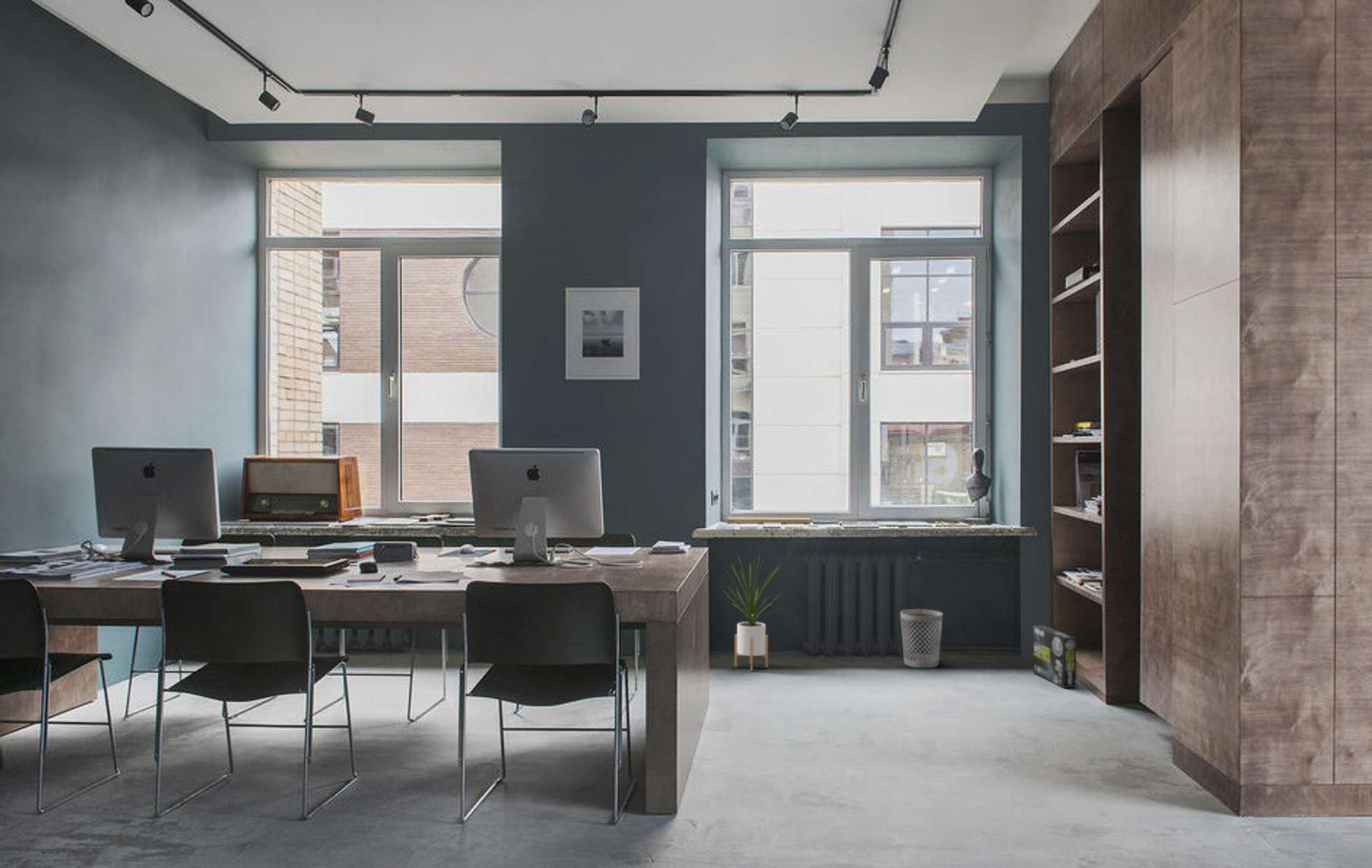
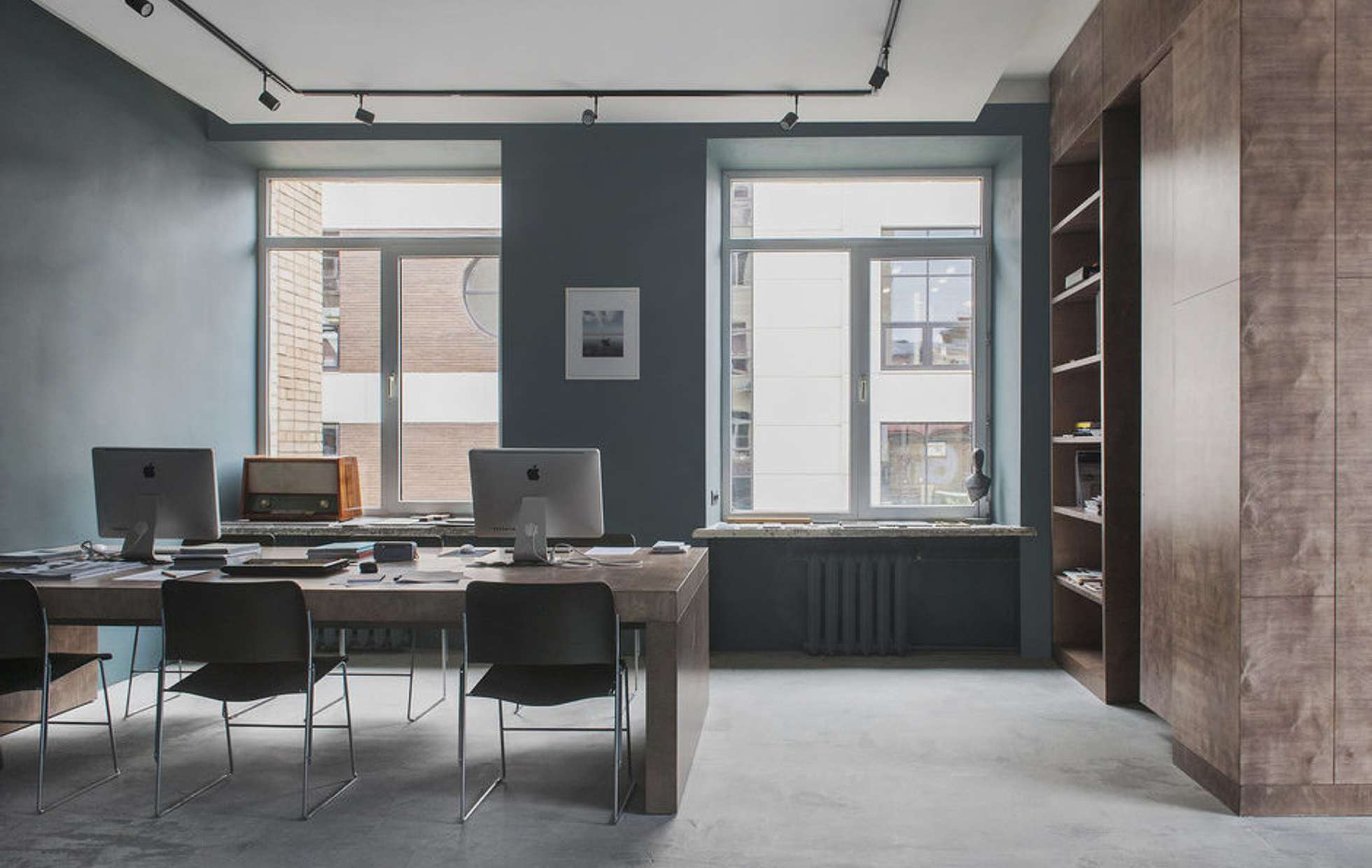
- house plant (752, 610)
- wastebasket (921, 638)
- box (1054, 655)
